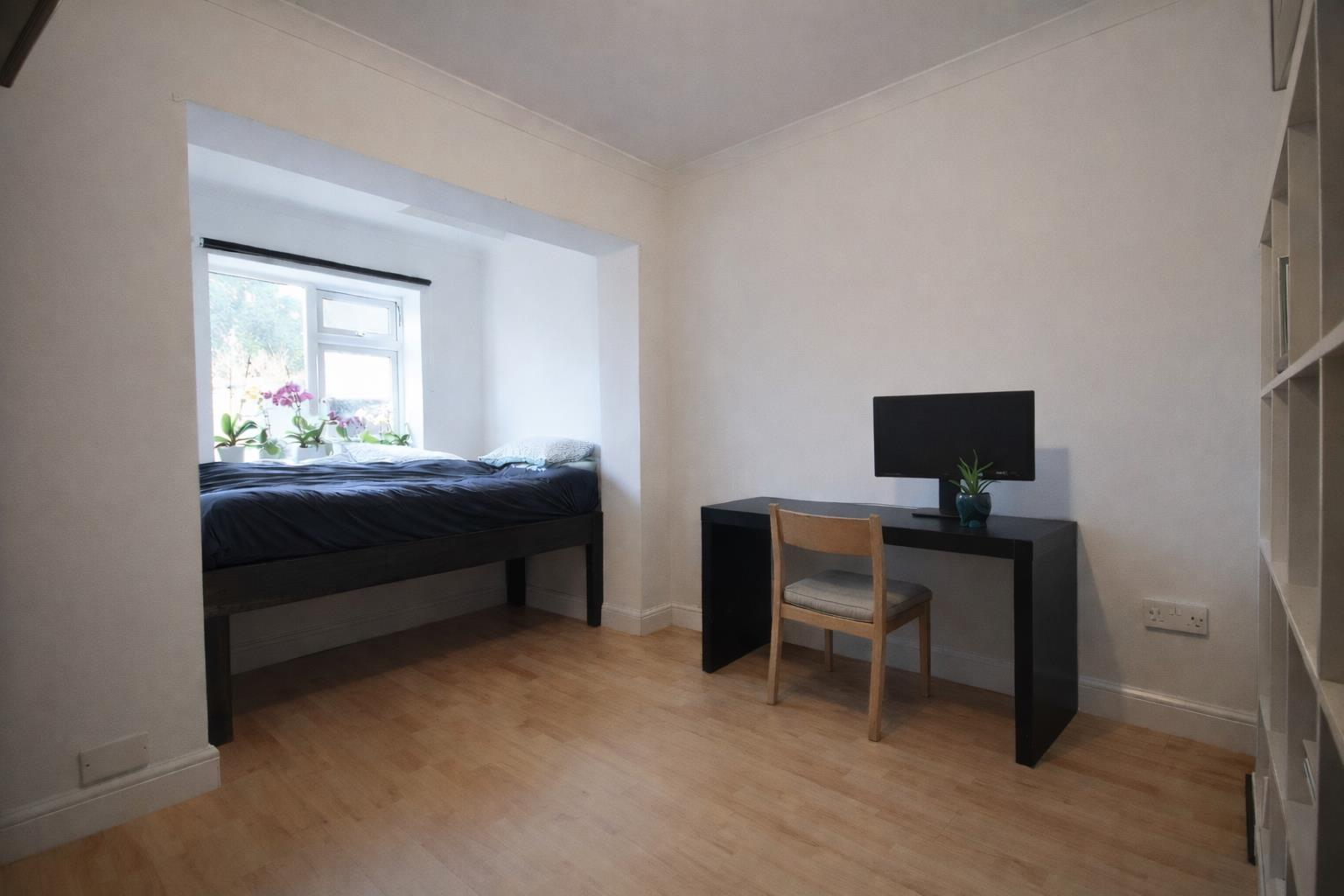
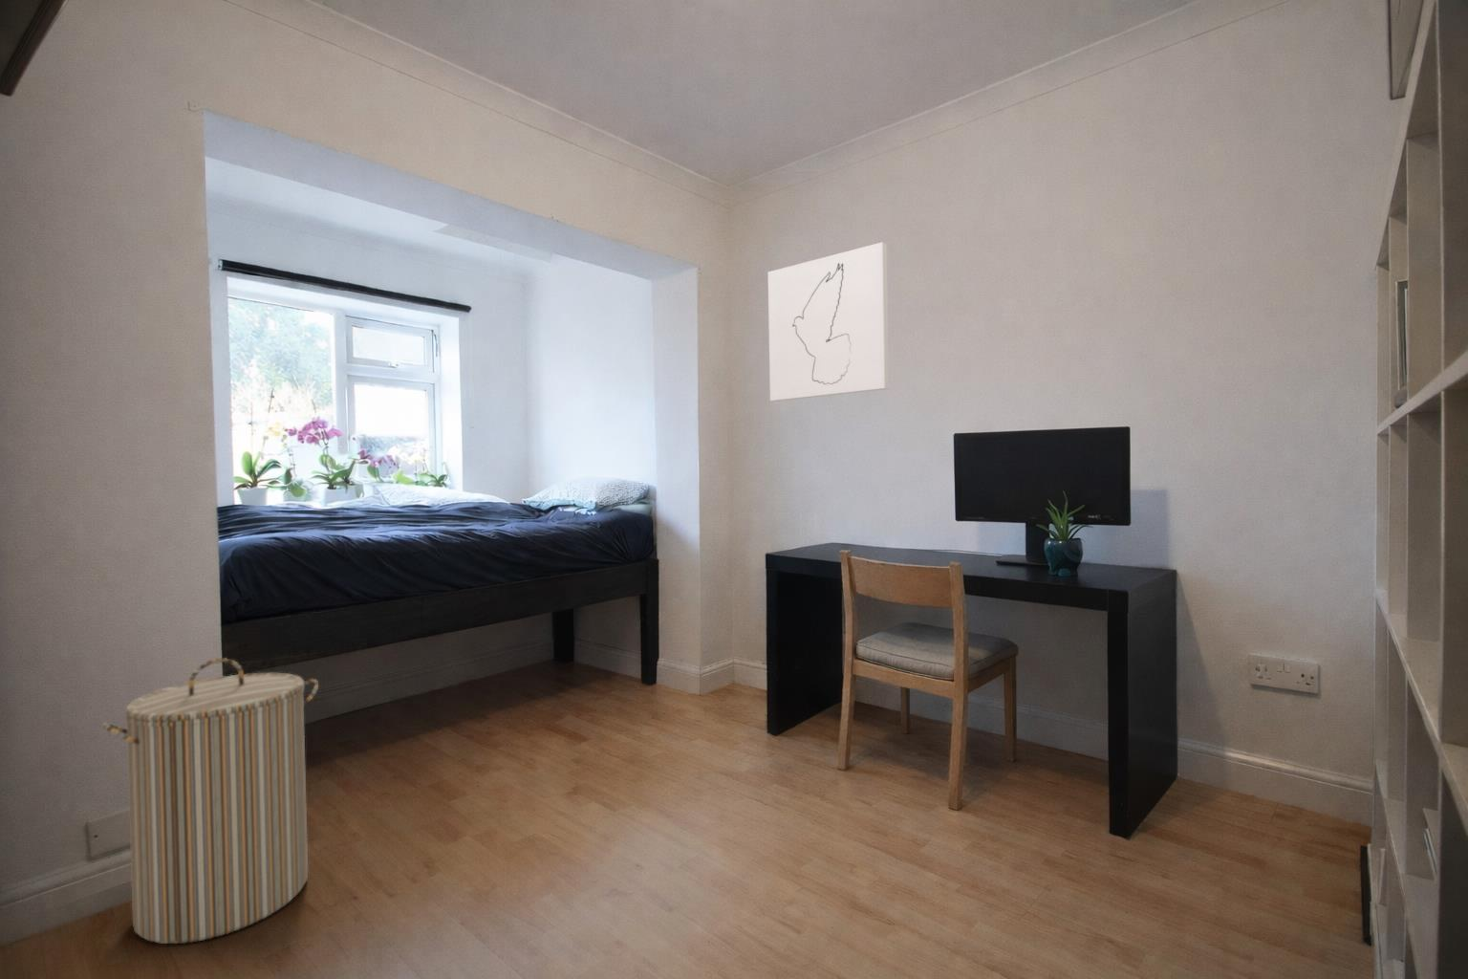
+ laundry hamper (223, 778)
+ wall art (825, 327)
